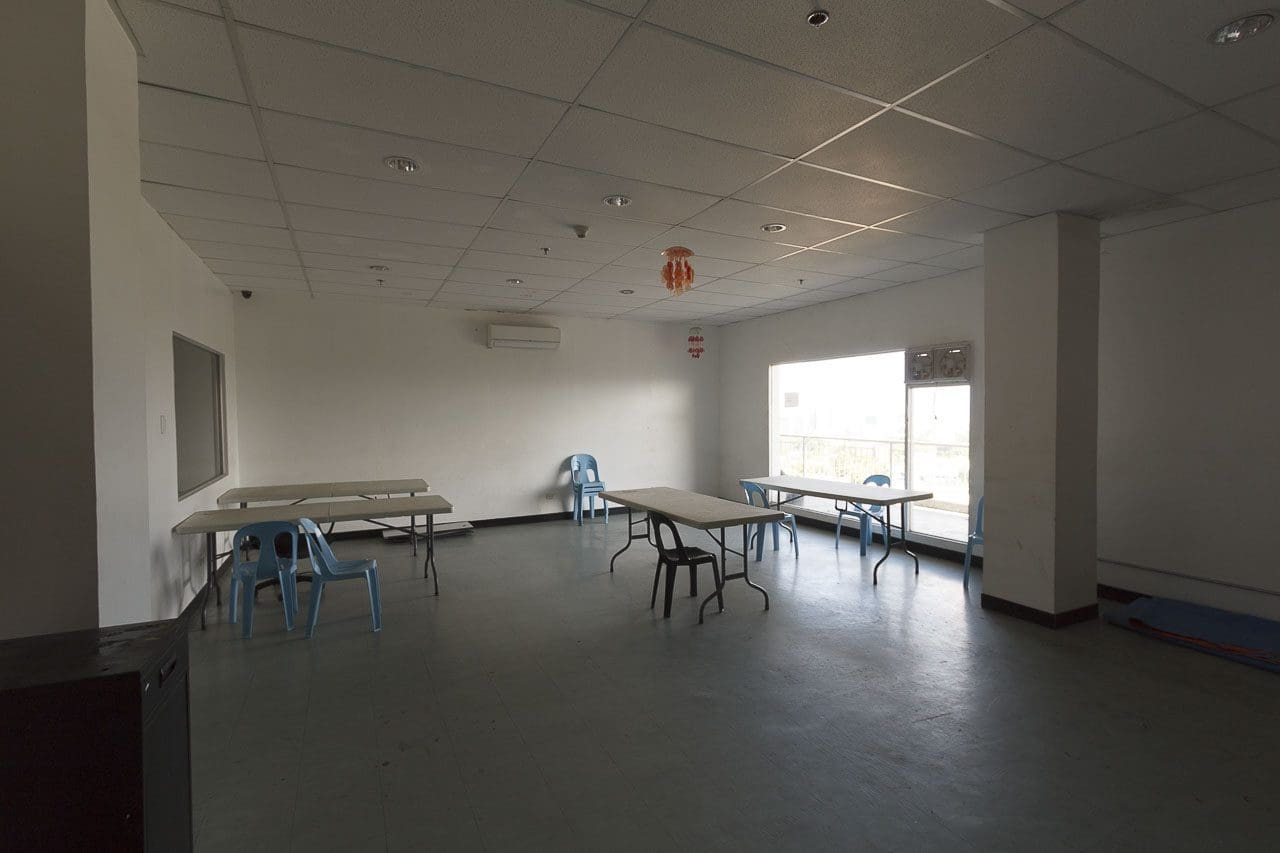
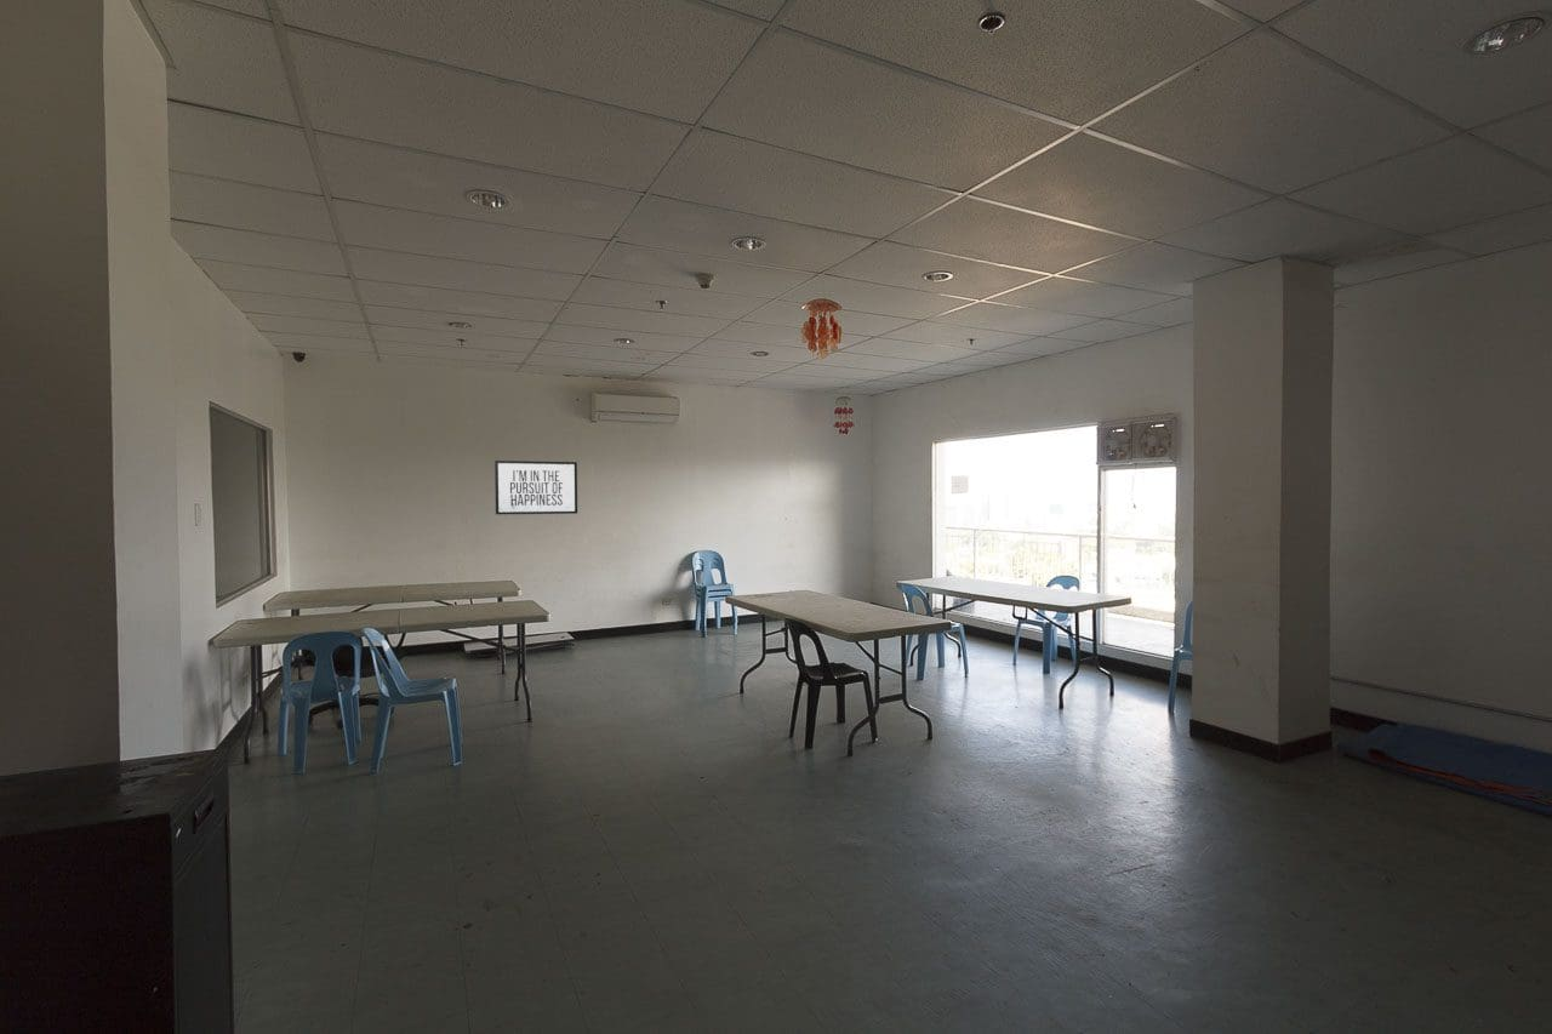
+ mirror (537, 487)
